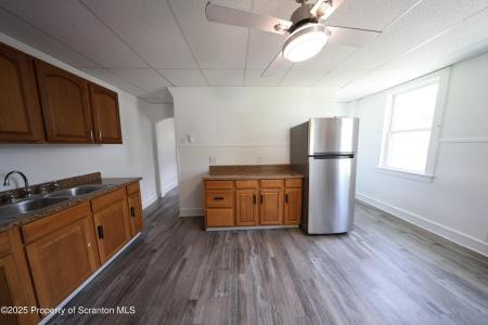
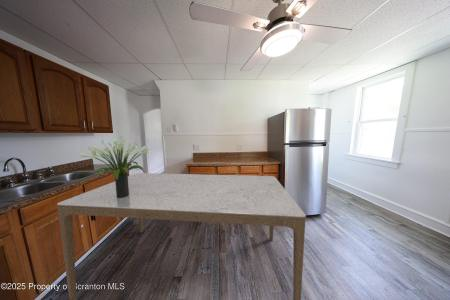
+ dining table (192, 220)
+ potted plant (120, 166)
